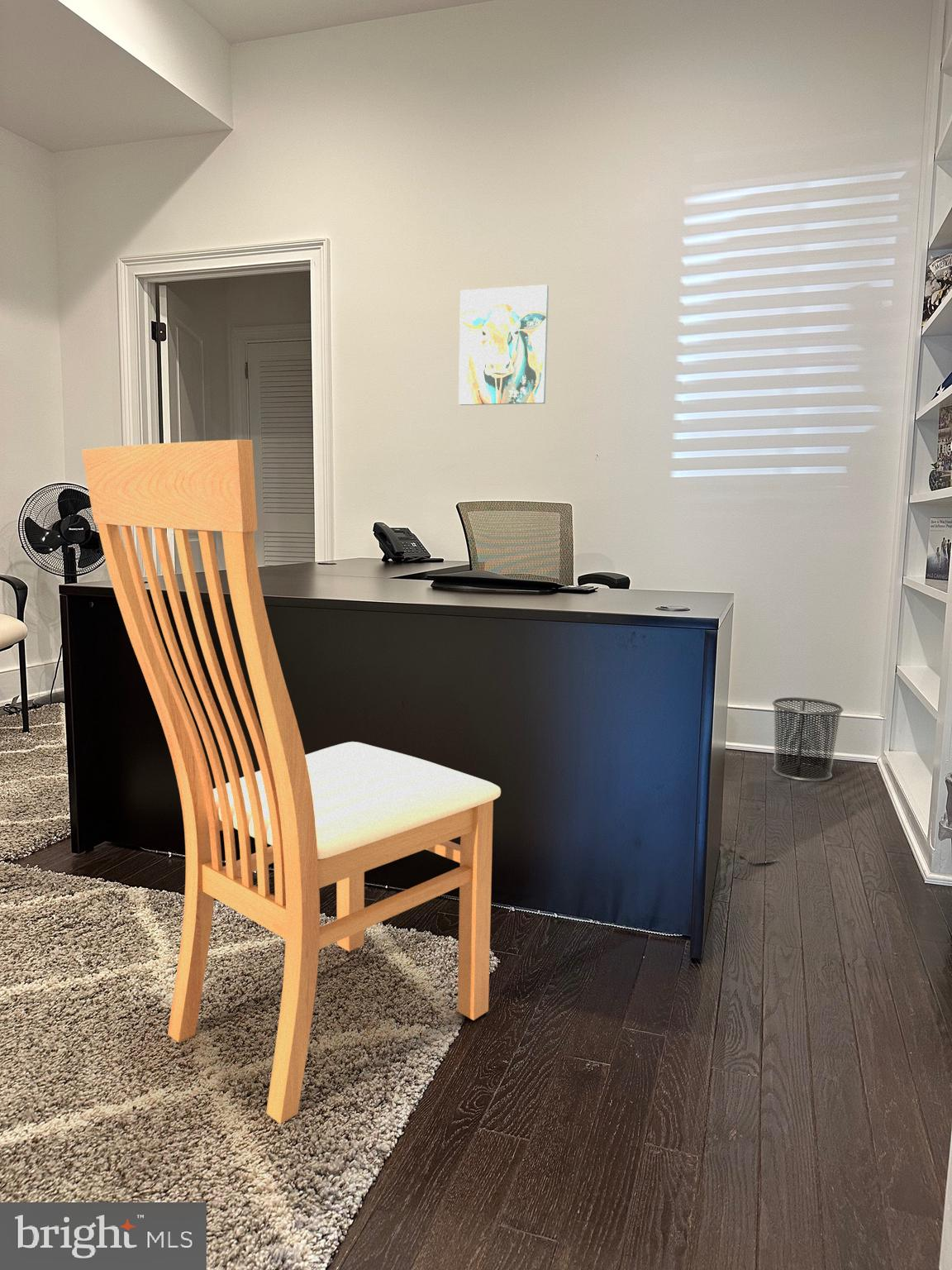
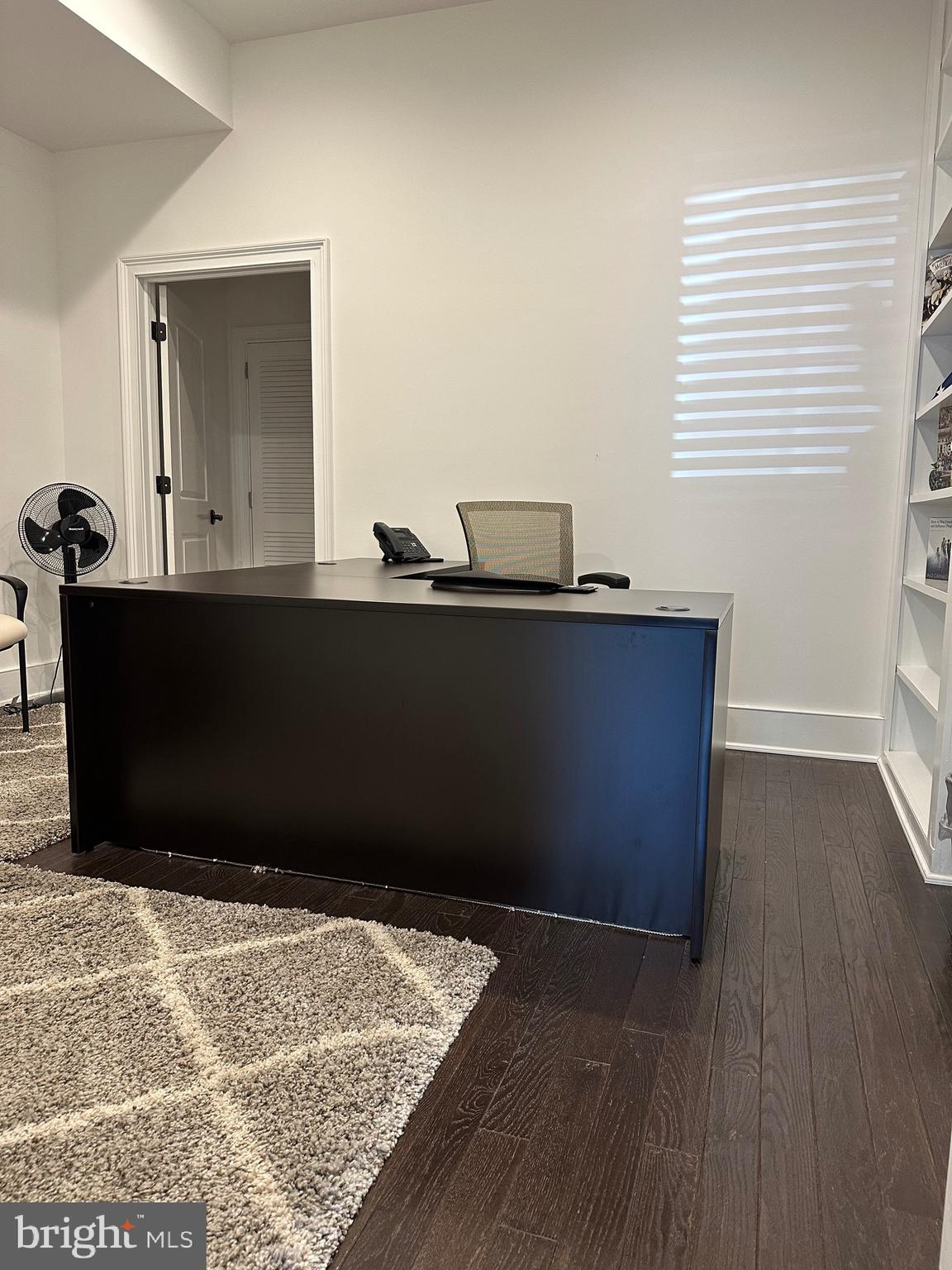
- wall art (502, 346)
- waste bin (804, 738)
- chair (308, 757)
